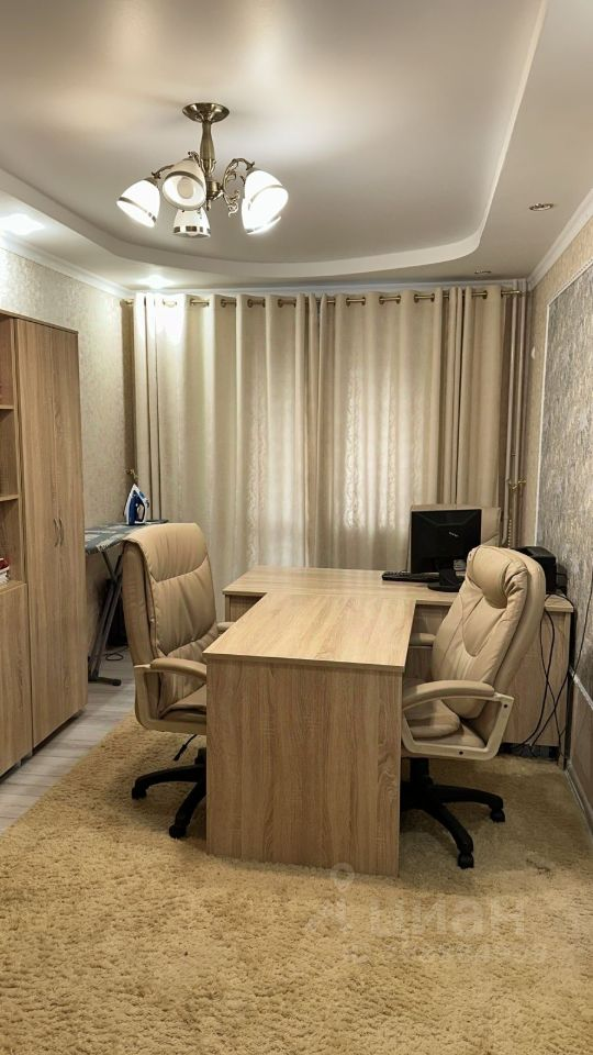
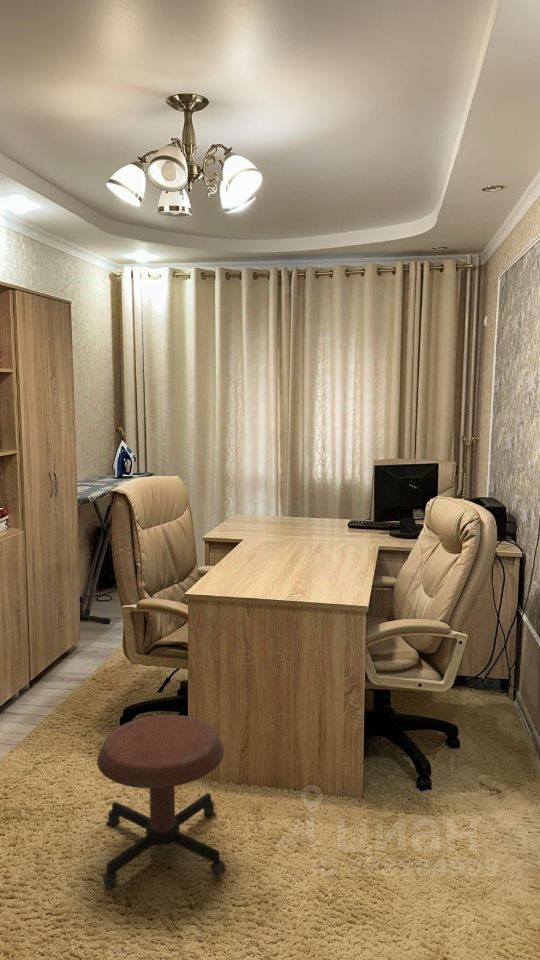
+ stool (162, 792)
